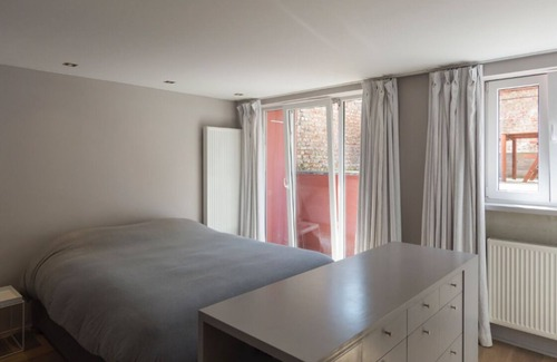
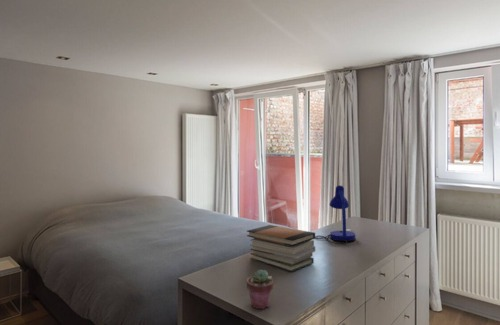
+ desk lamp (336, 208)
+ book stack (281, 246)
+ potted succulent (260, 287)
